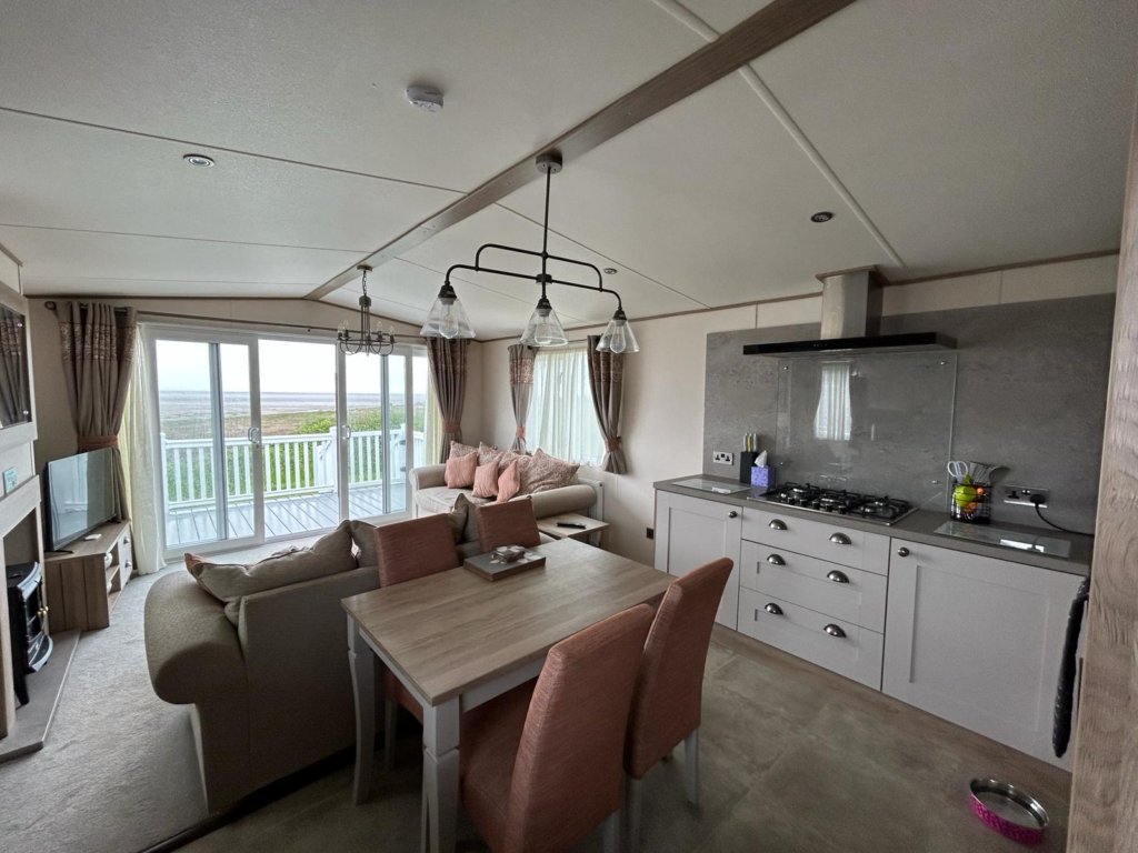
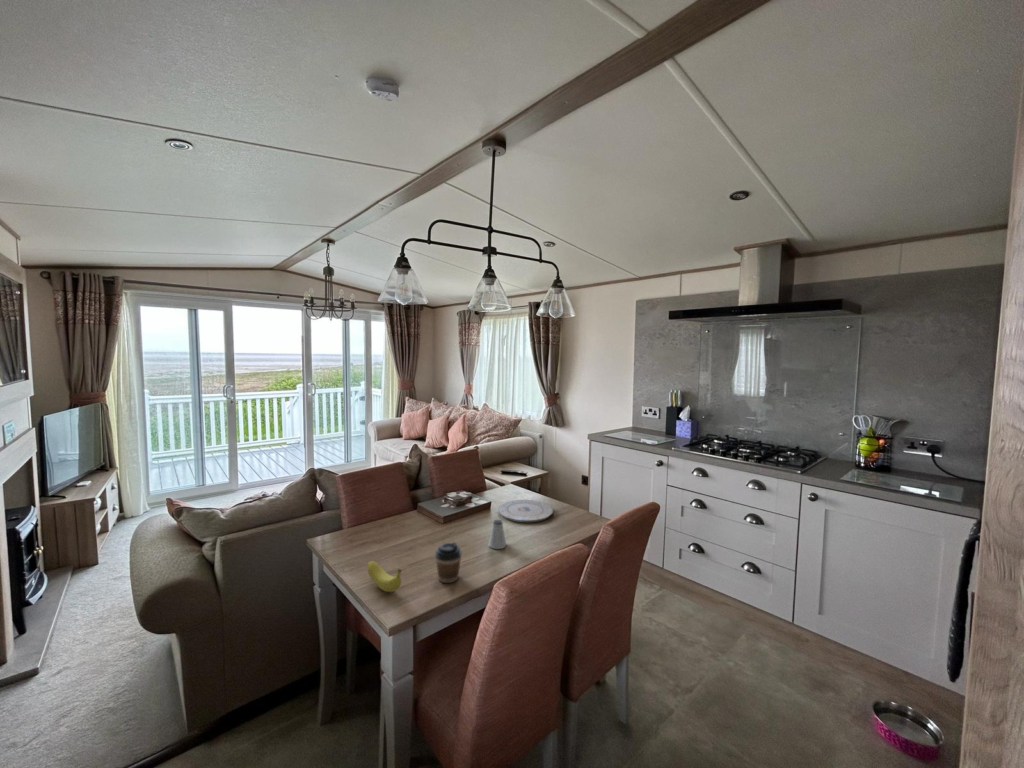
+ fruit (384, 573)
+ saltshaker (497, 533)
+ plate (525, 510)
+ coffee cup (448, 561)
